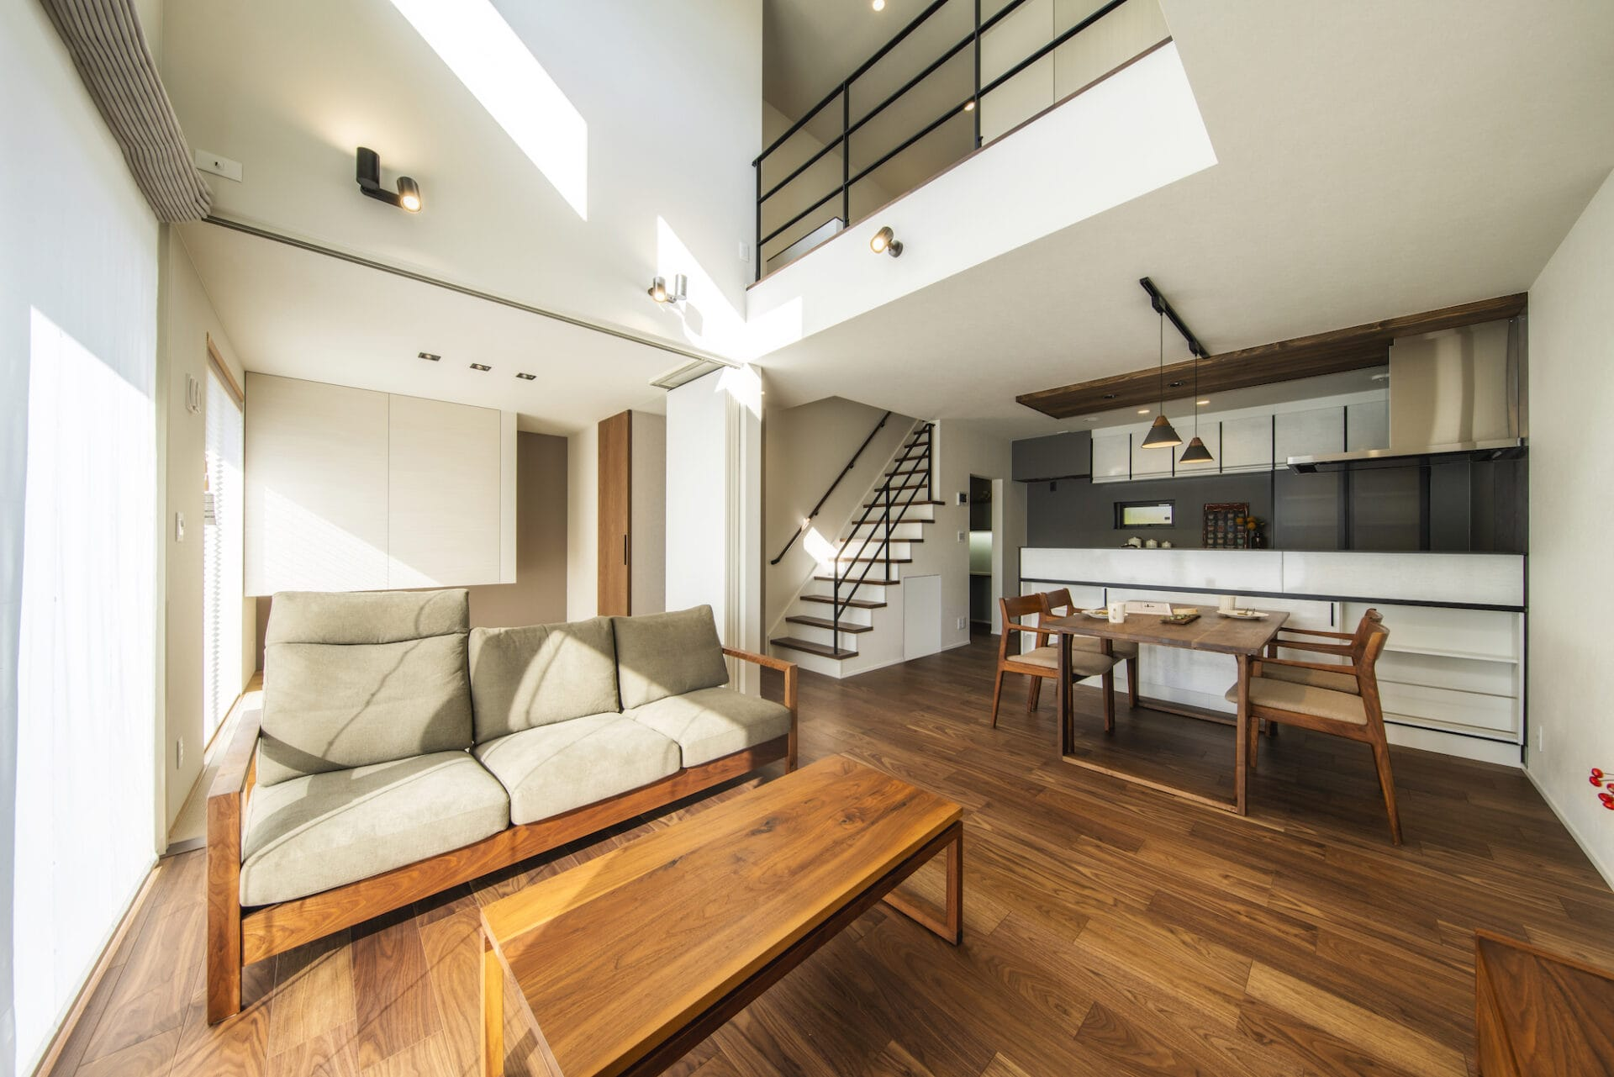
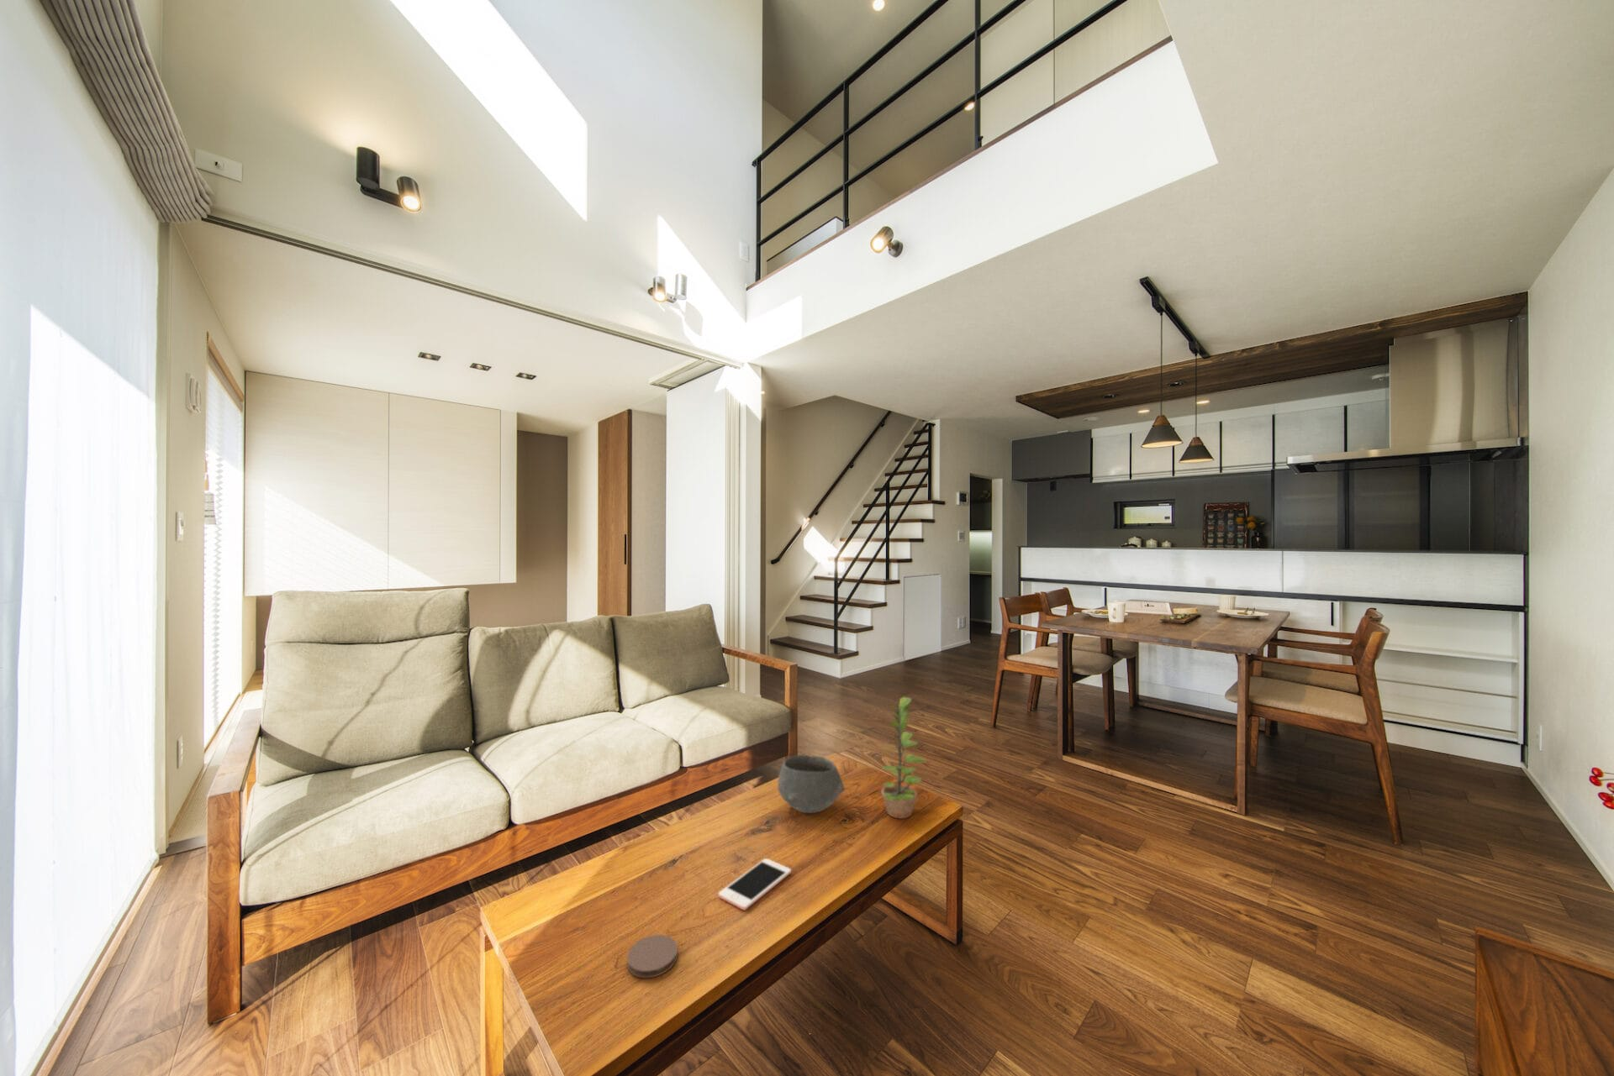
+ plant (901, 755)
+ coaster (653, 955)
+ bowl (810, 785)
+ cell phone (756, 881)
